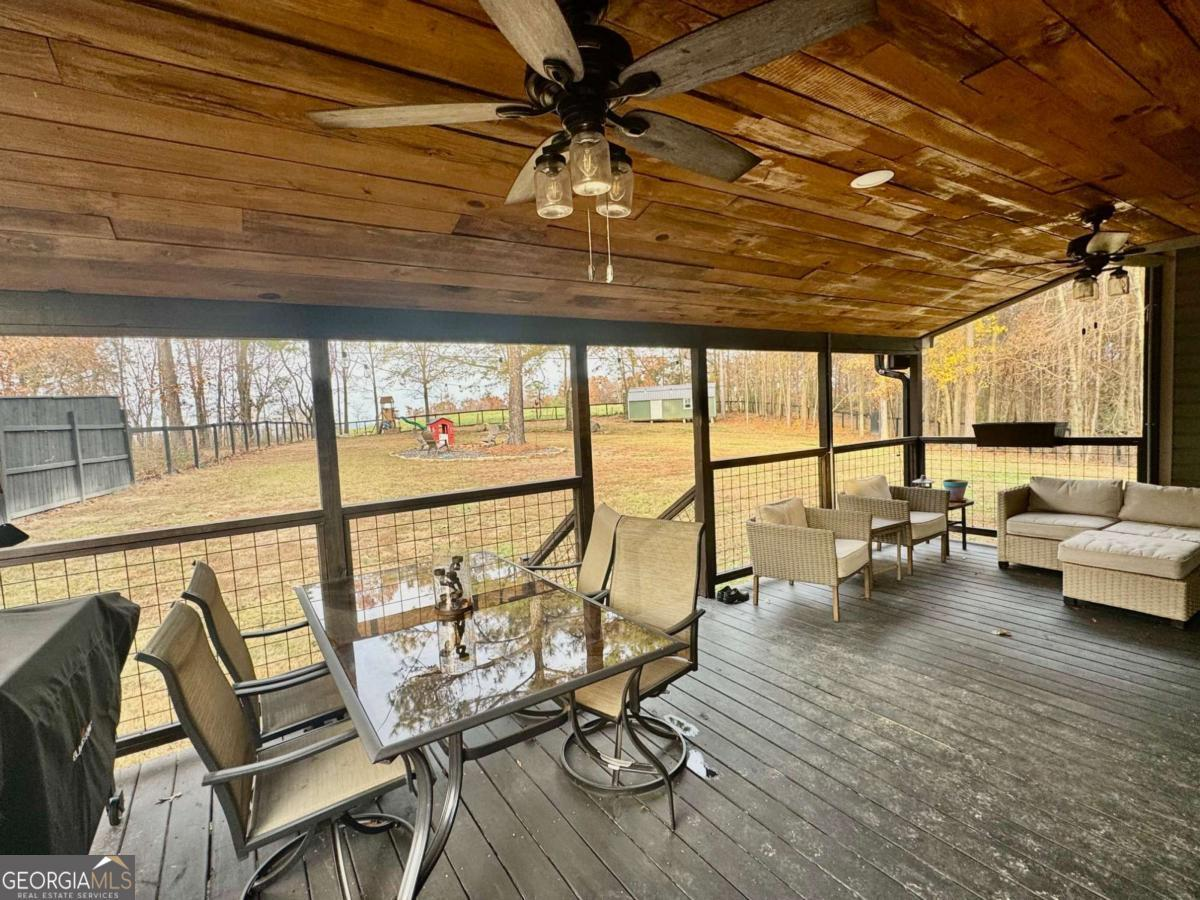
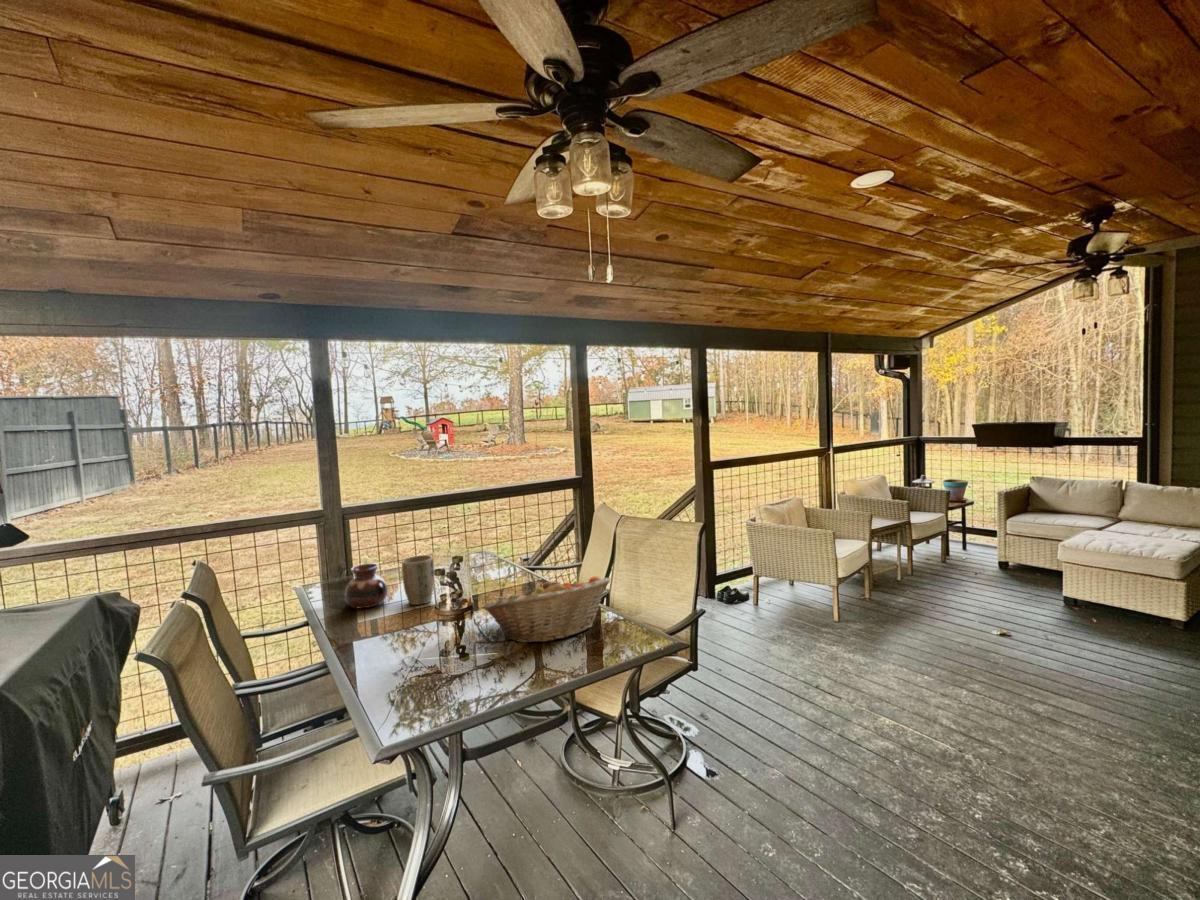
+ fruit basket (549, 603)
+ plant pot (418, 580)
+ vase (366, 585)
